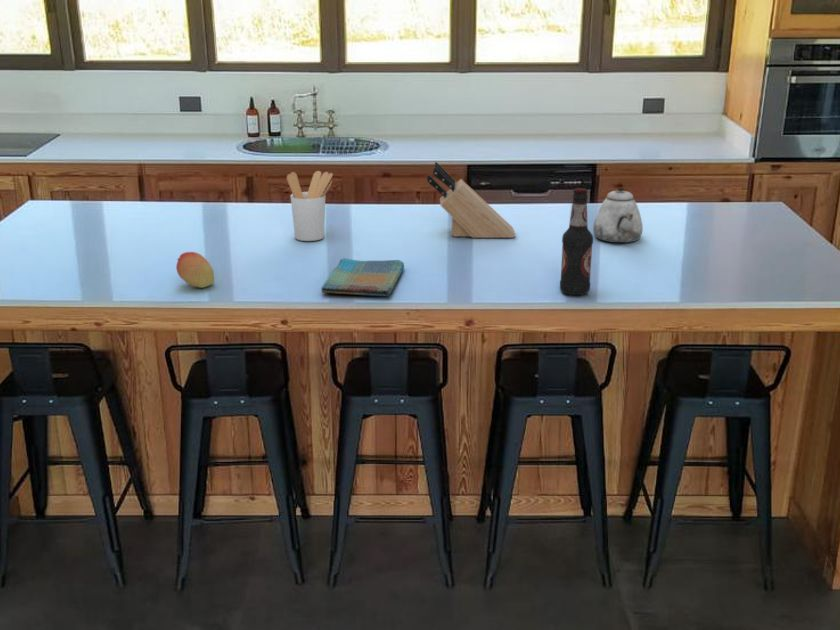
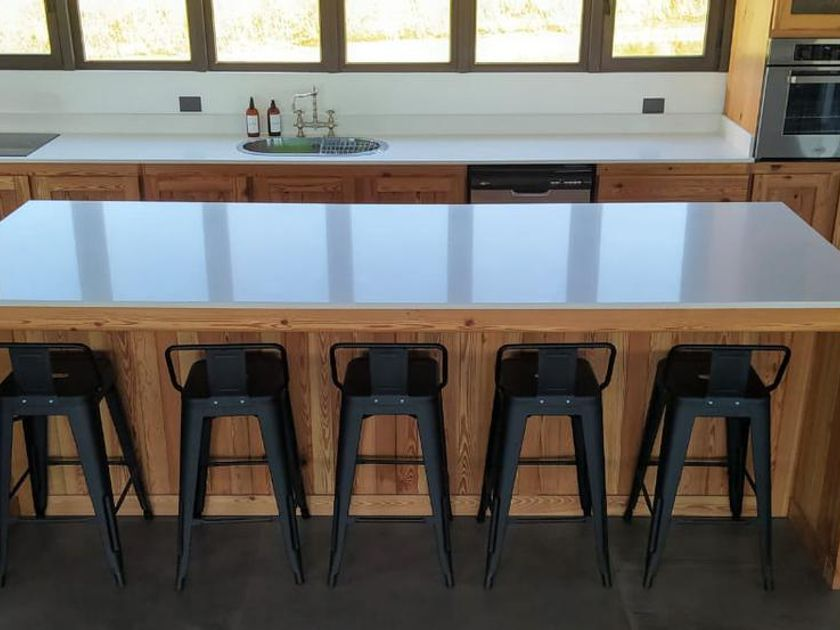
- bottle (577, 241)
- knife block (471, 199)
- teapot (620, 214)
- dish towel (364, 276)
- fruit (195, 269)
- utensil holder (313, 204)
